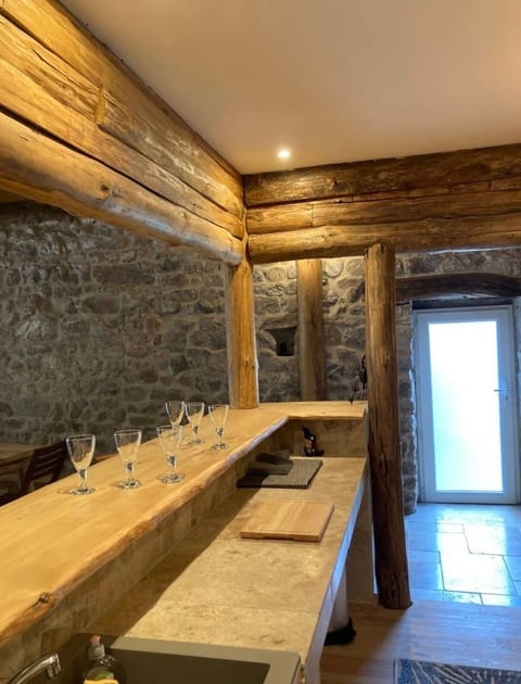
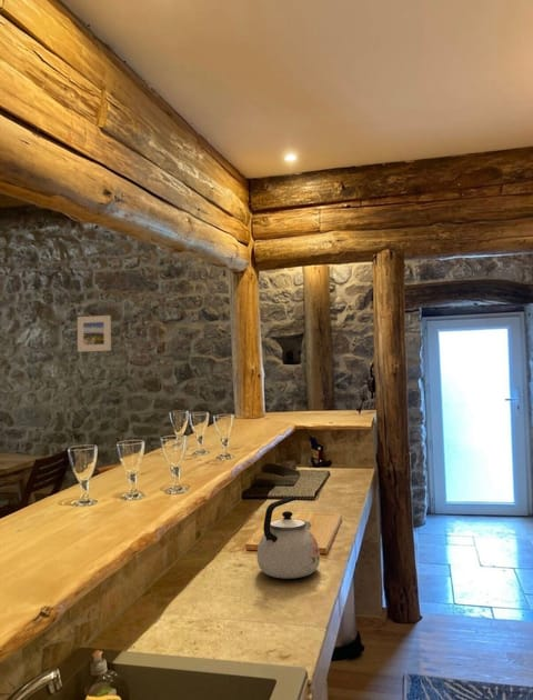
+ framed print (93, 333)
+ kettle (288, 534)
